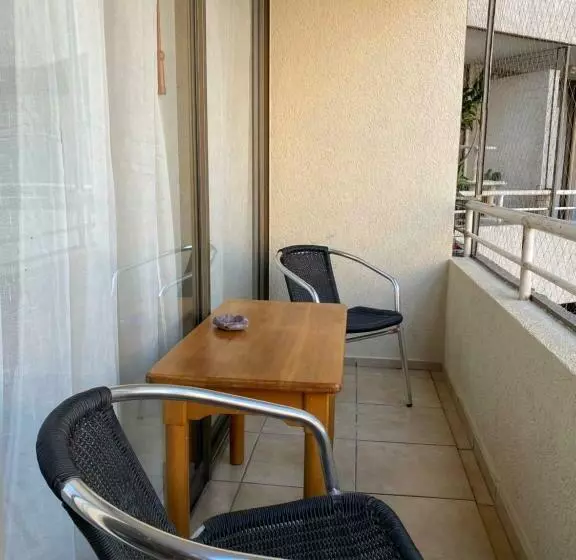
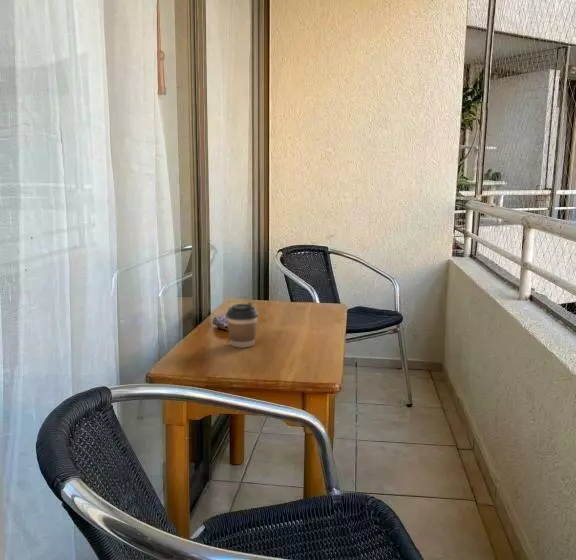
+ coffee cup (242, 323)
